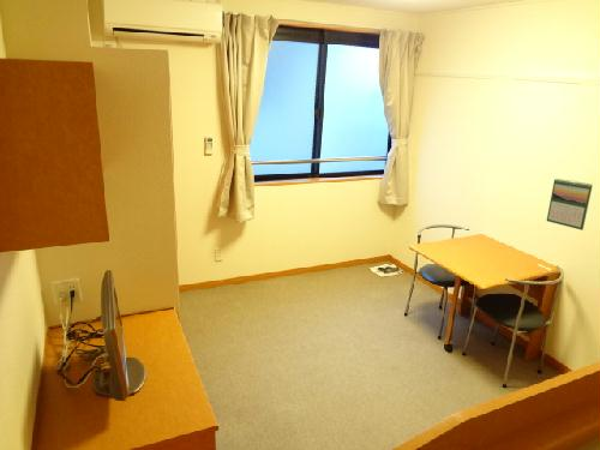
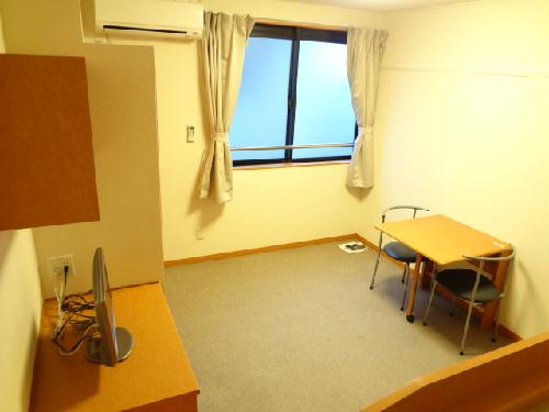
- calendar (568, 203)
